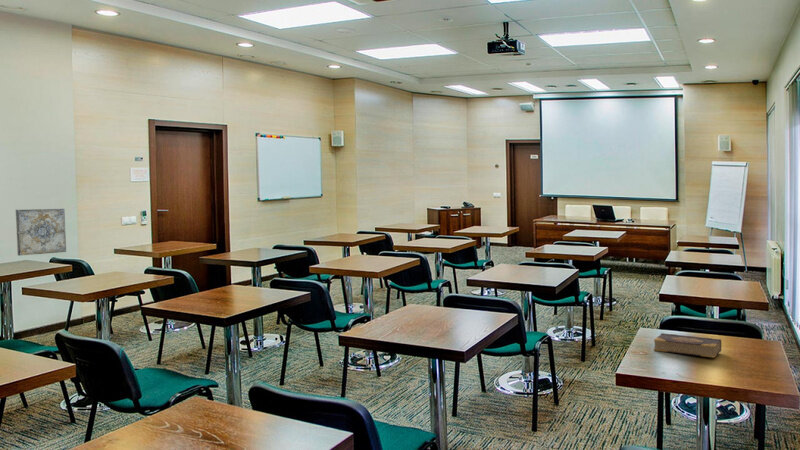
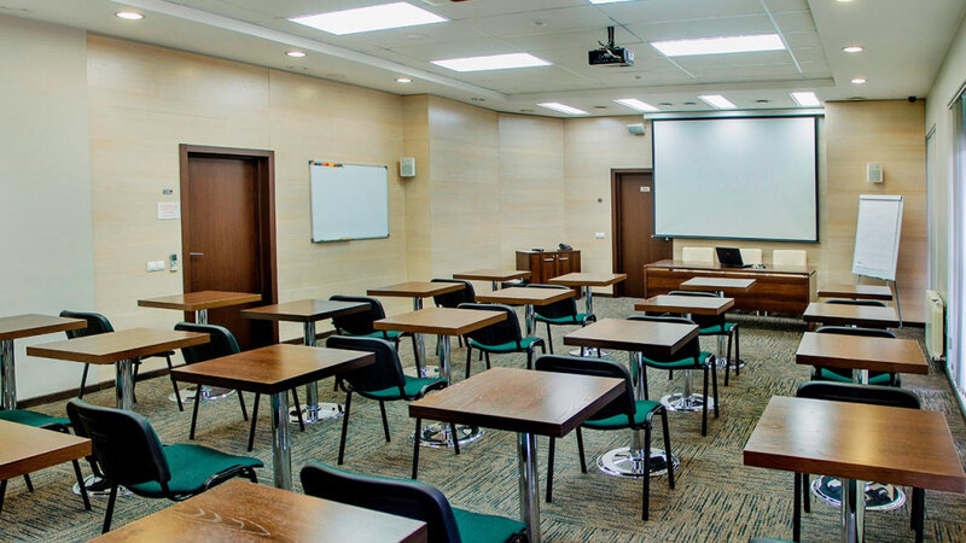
- wall art (41, 231)
- book (682, 344)
